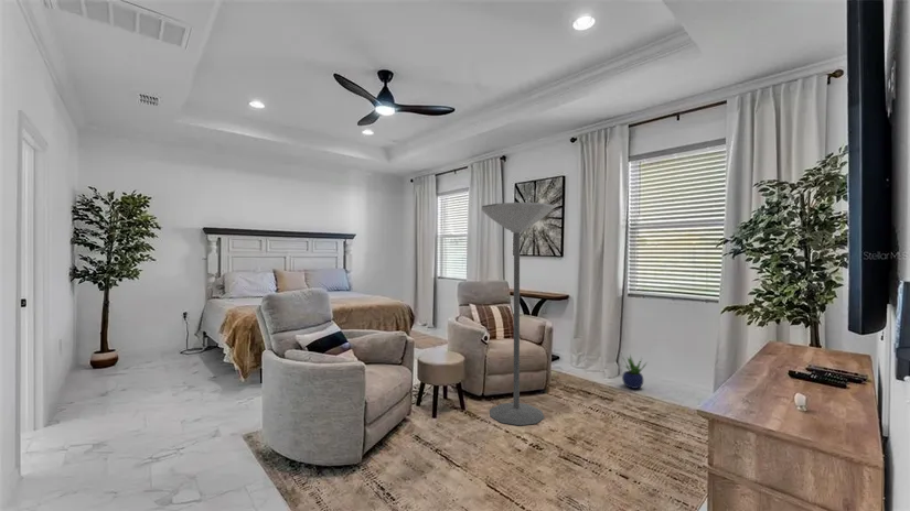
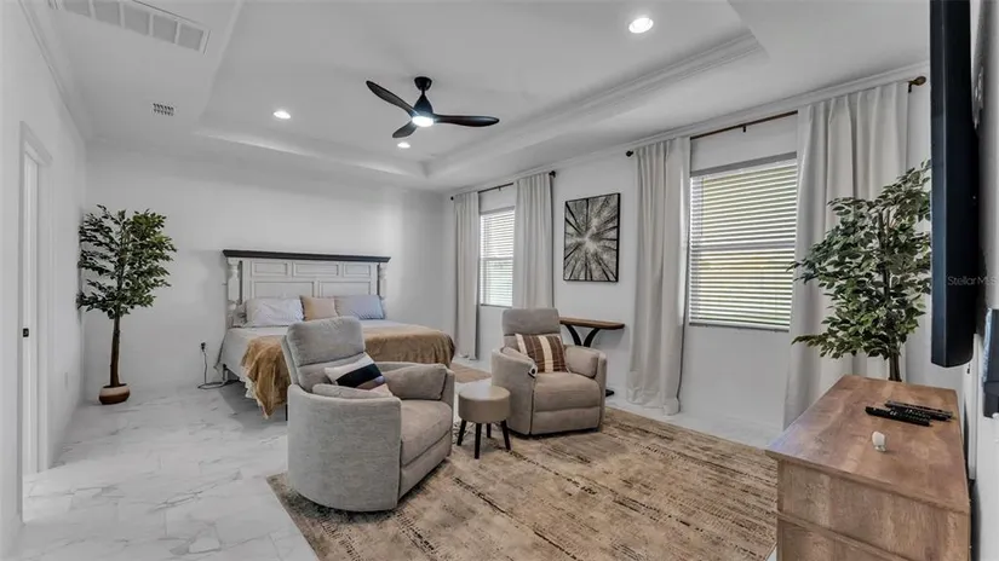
- floor lamp (516, 309)
- potted plant (634, 371)
